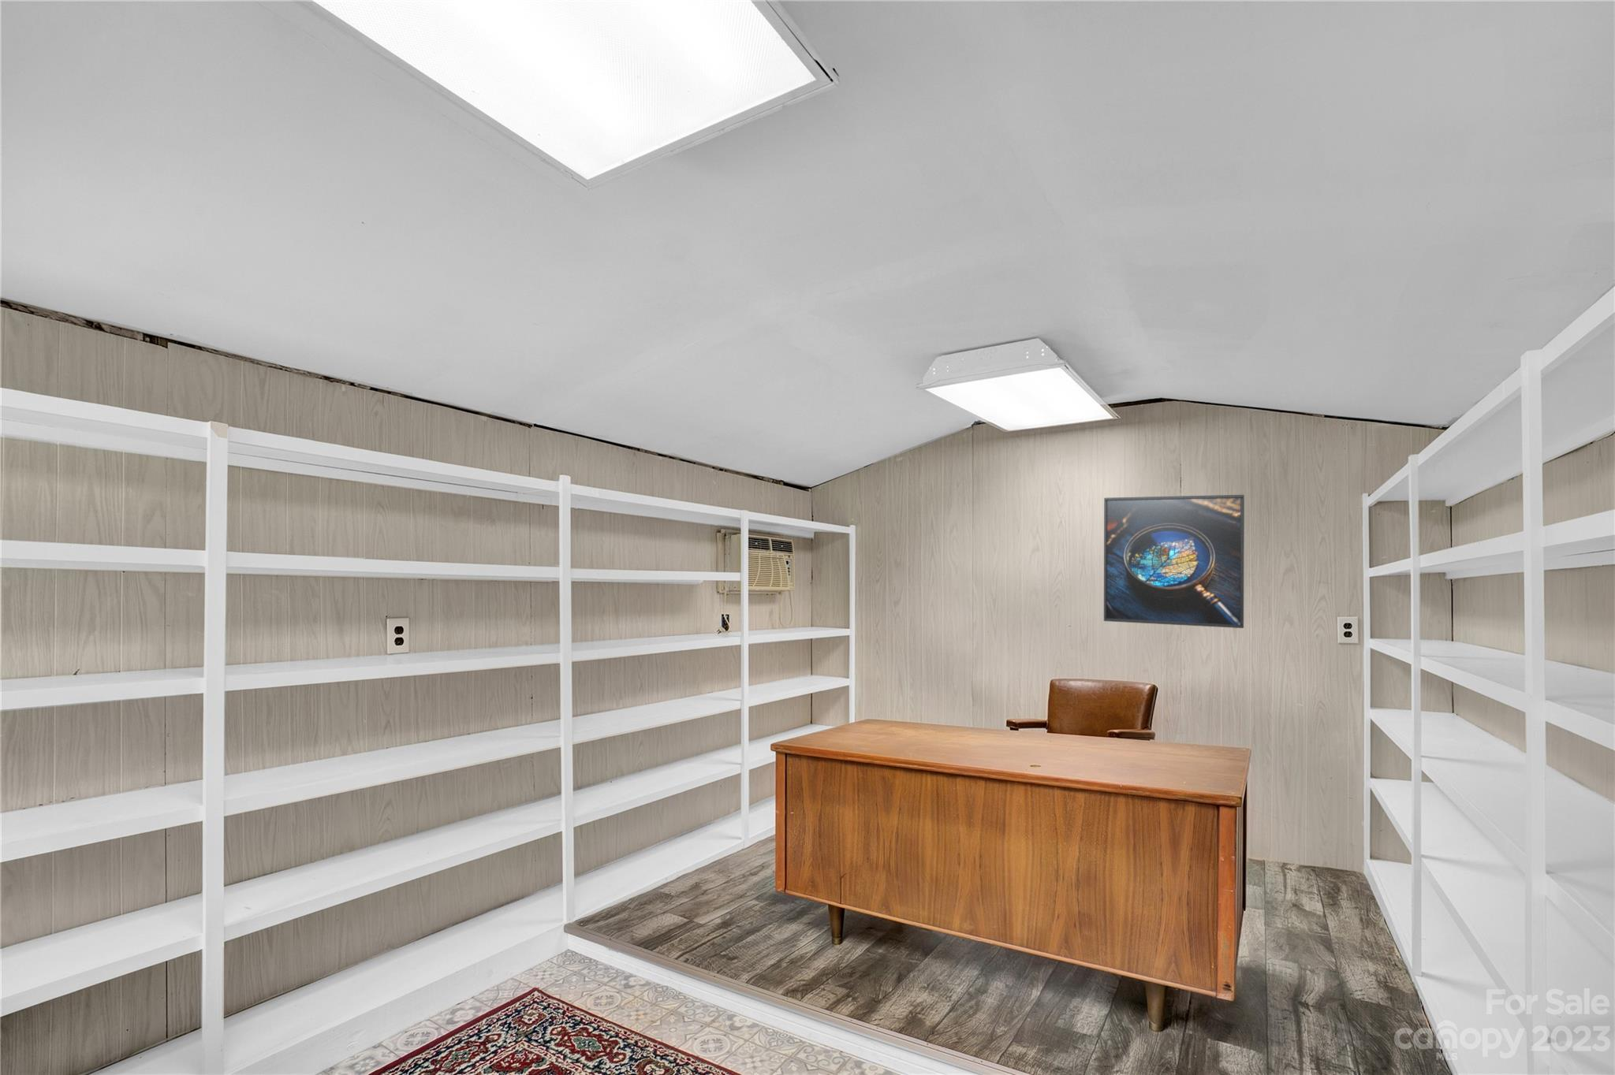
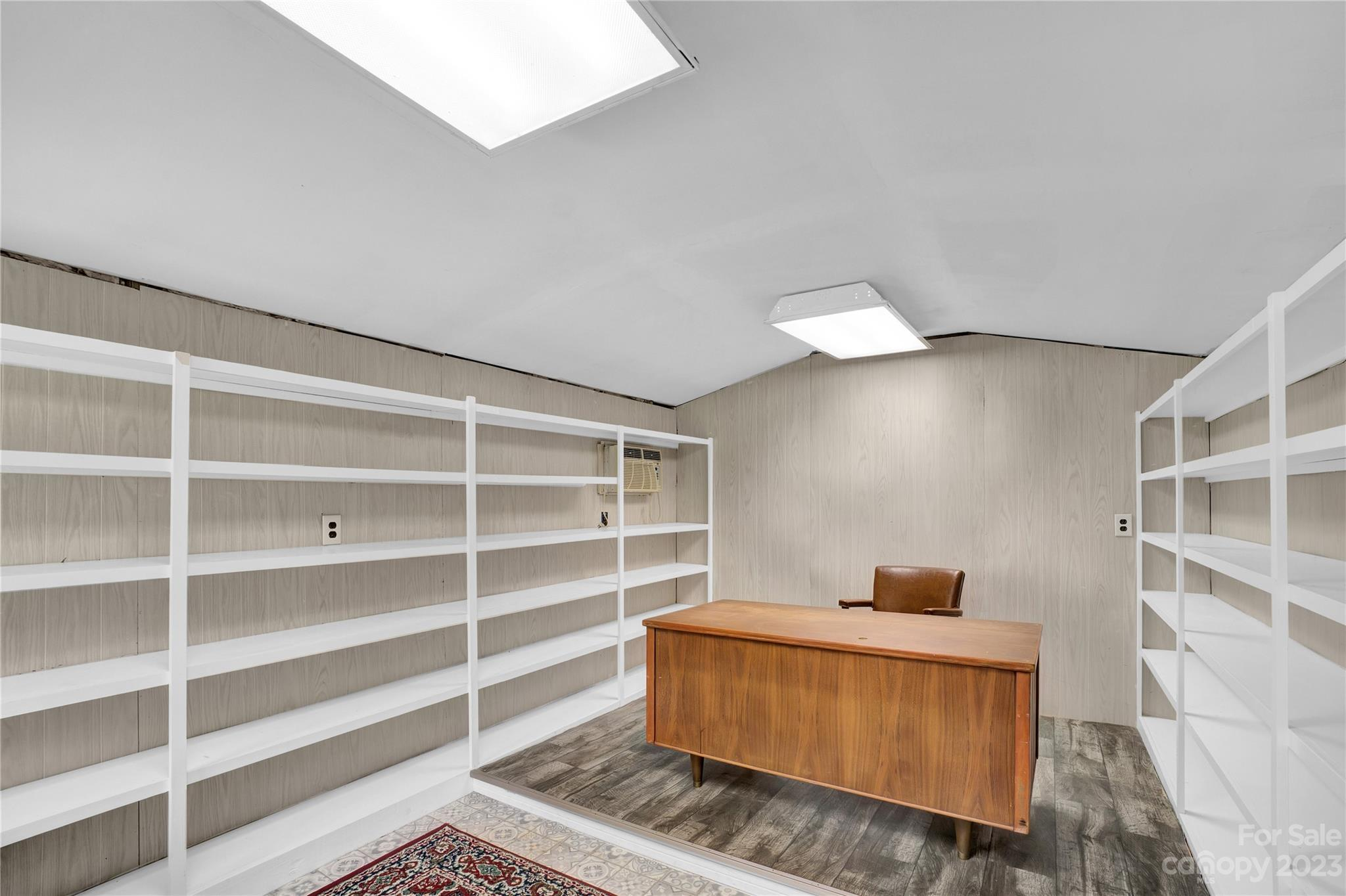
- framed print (1171, 560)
